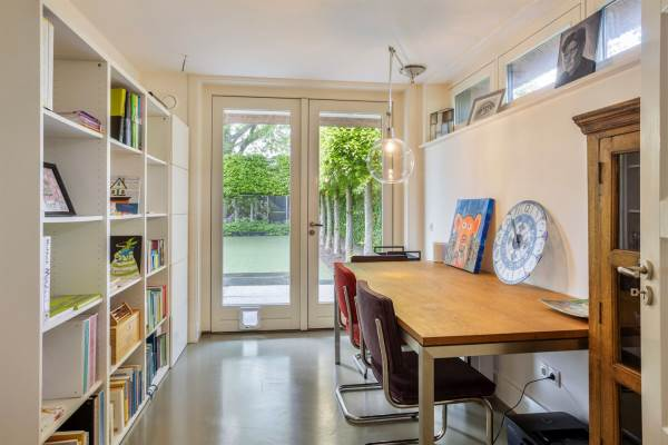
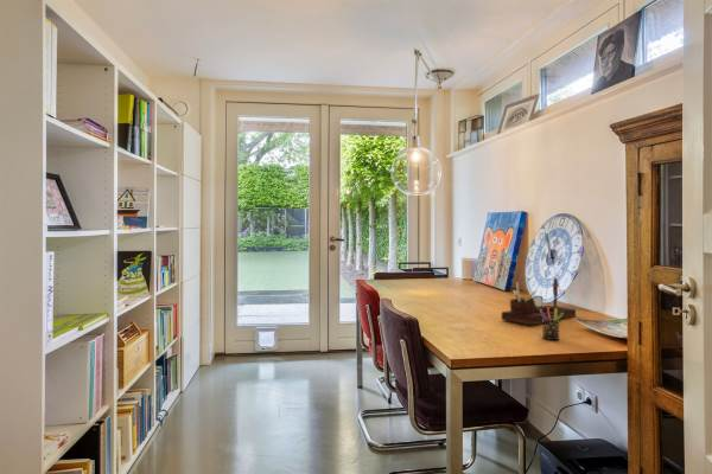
+ desk organizer (536, 299)
+ pen holder (552, 322)
